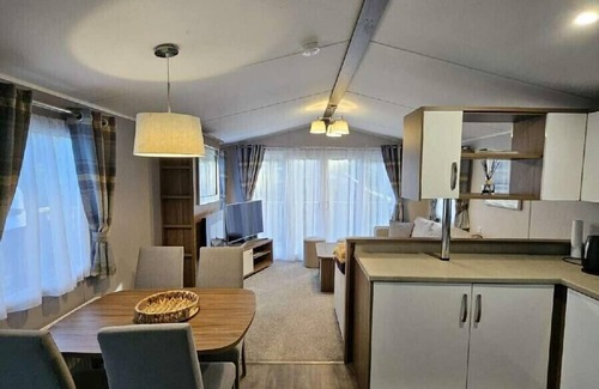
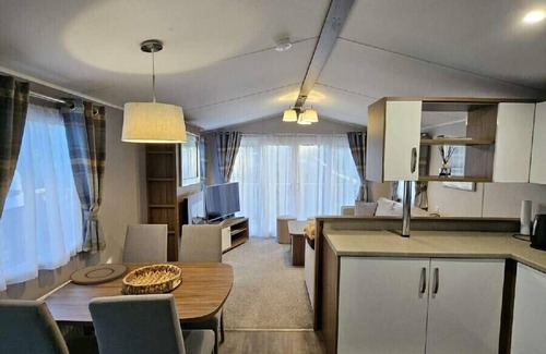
+ plate (99, 272)
